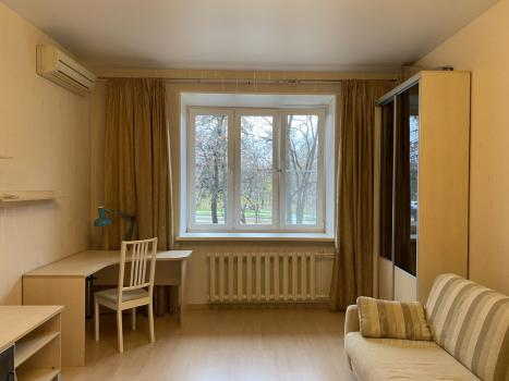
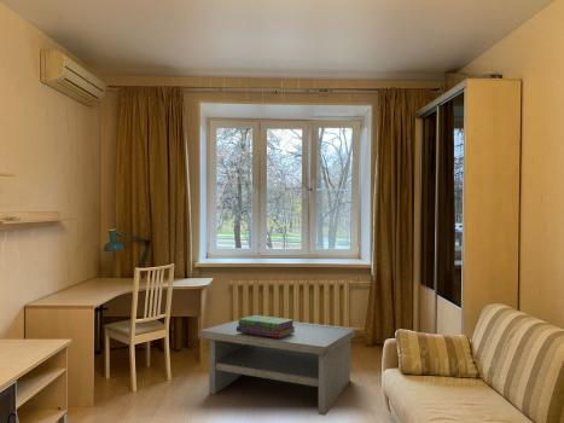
+ coffee table (280, 355)
+ stack of books (266, 328)
